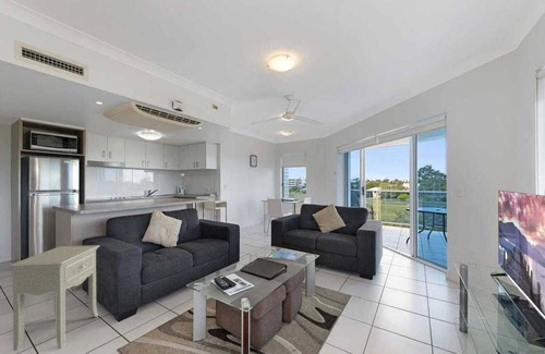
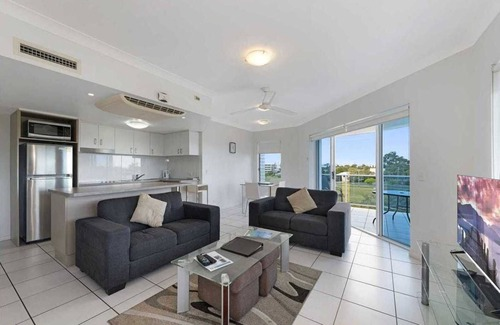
- nightstand (61, 292)
